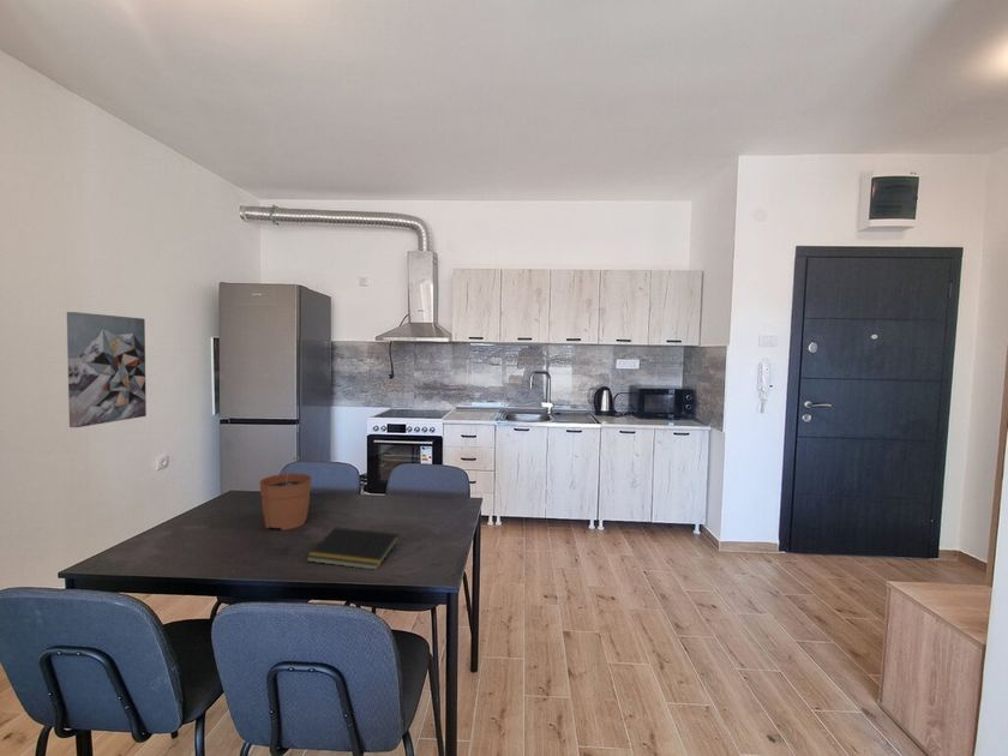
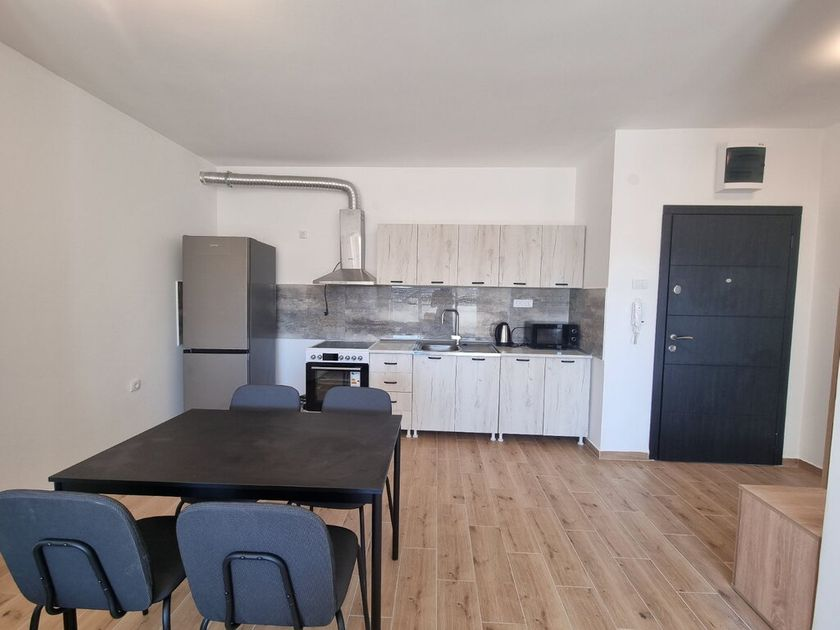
- notepad (354, 546)
- plant pot (286, 490)
- wall art (109, 368)
